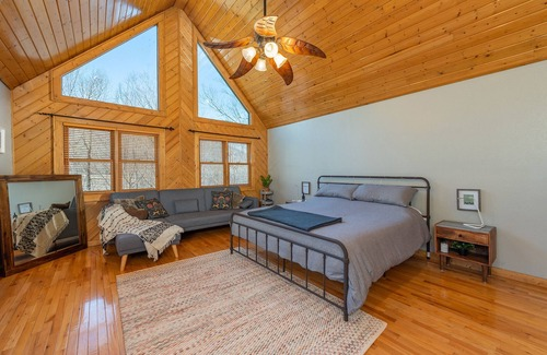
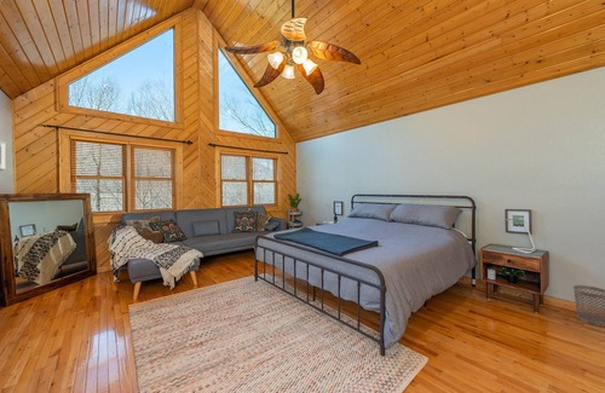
+ wastebasket (592, 305)
